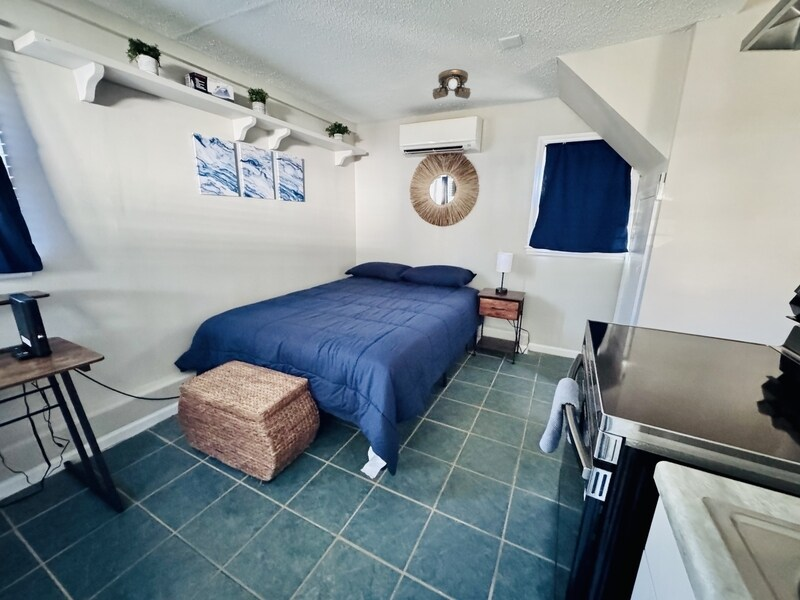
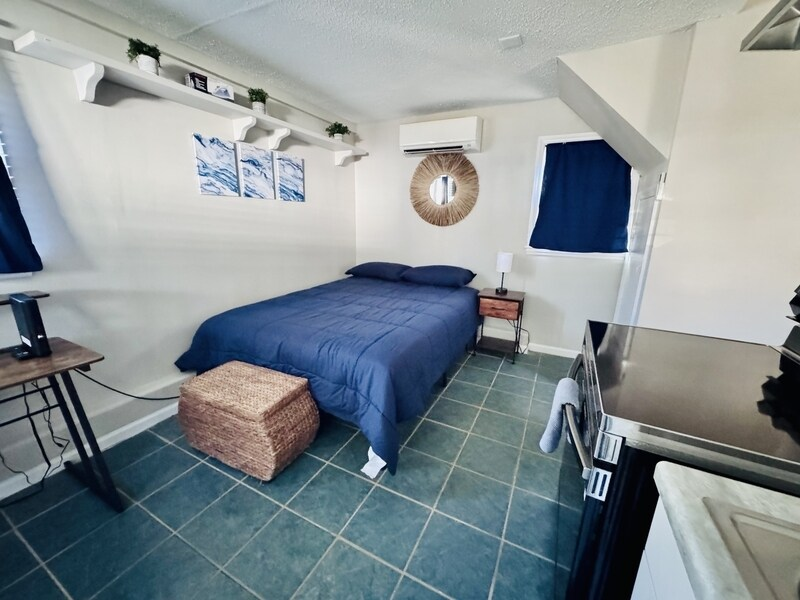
- ceiling light (451, 85)
